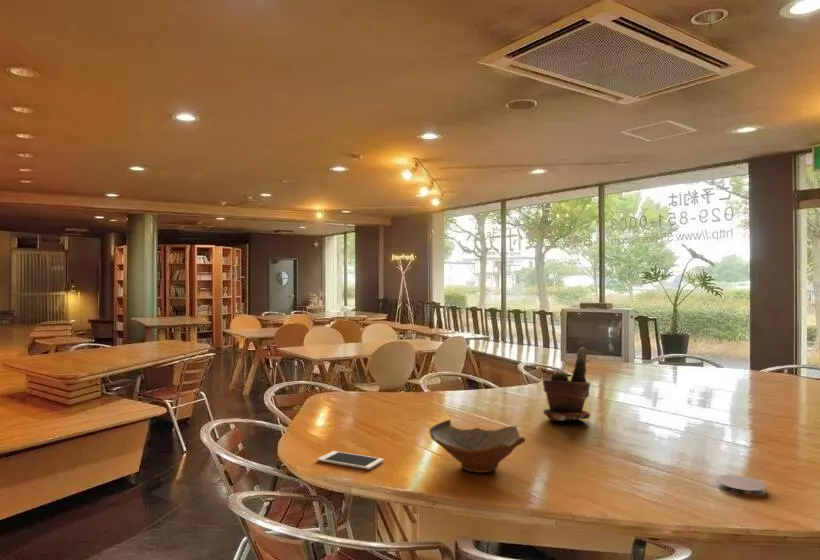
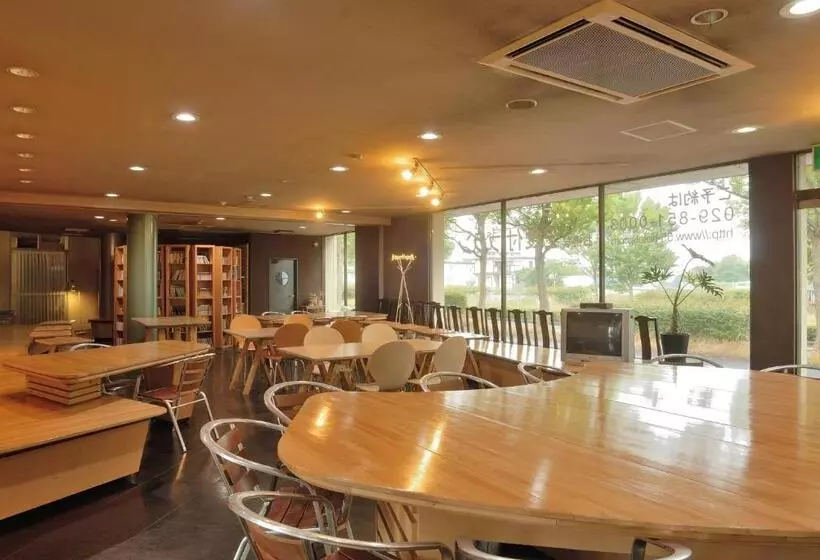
- coaster (740, 485)
- bowl (476, 448)
- potted plant (566, 384)
- cell phone (350, 459)
